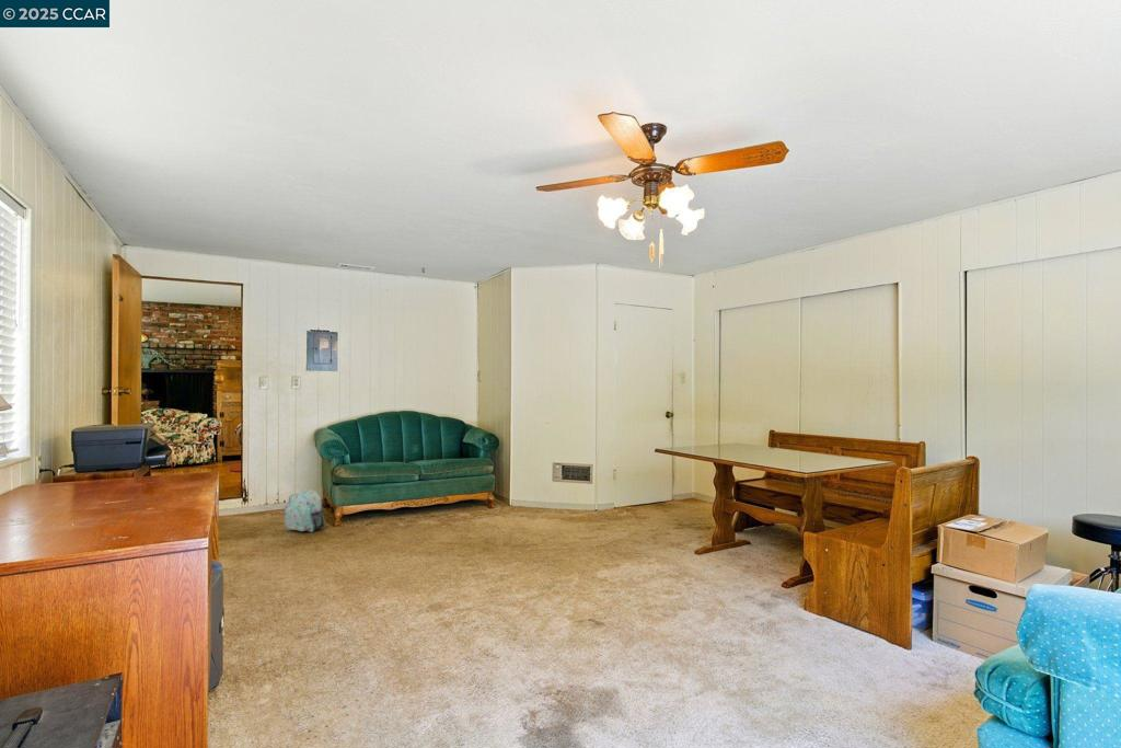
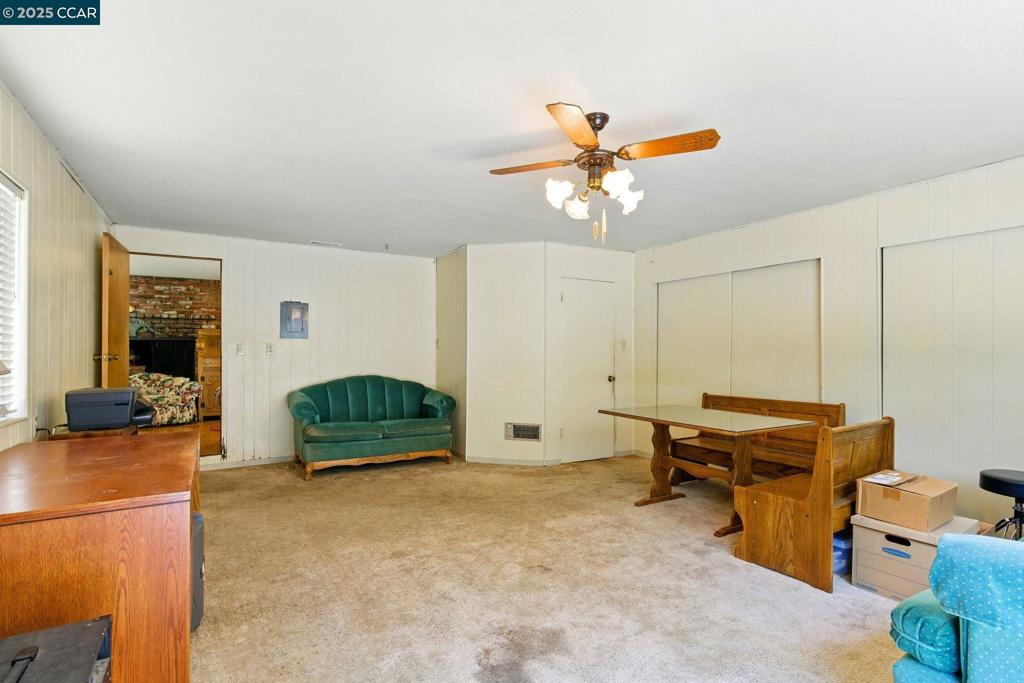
- backpack (303, 510)
